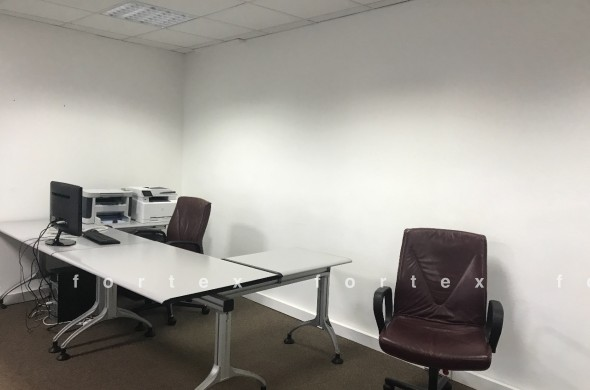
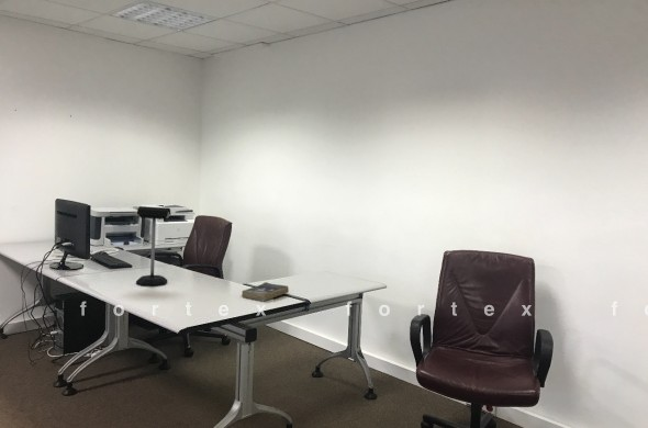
+ mailbox (153, 245)
+ book (265, 291)
